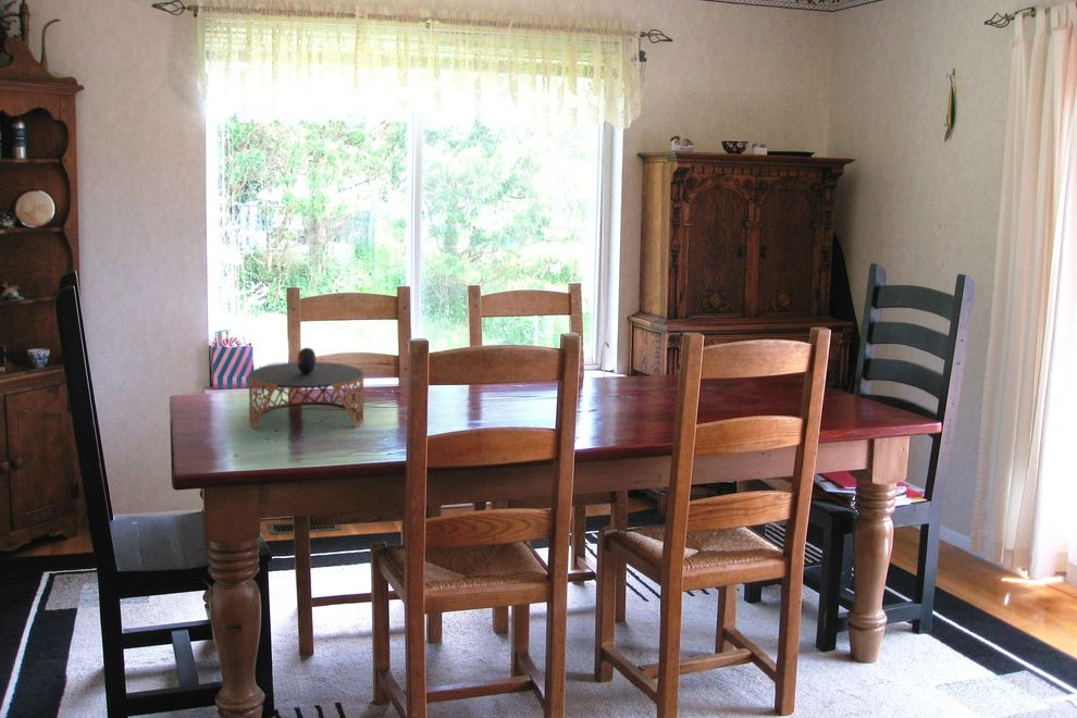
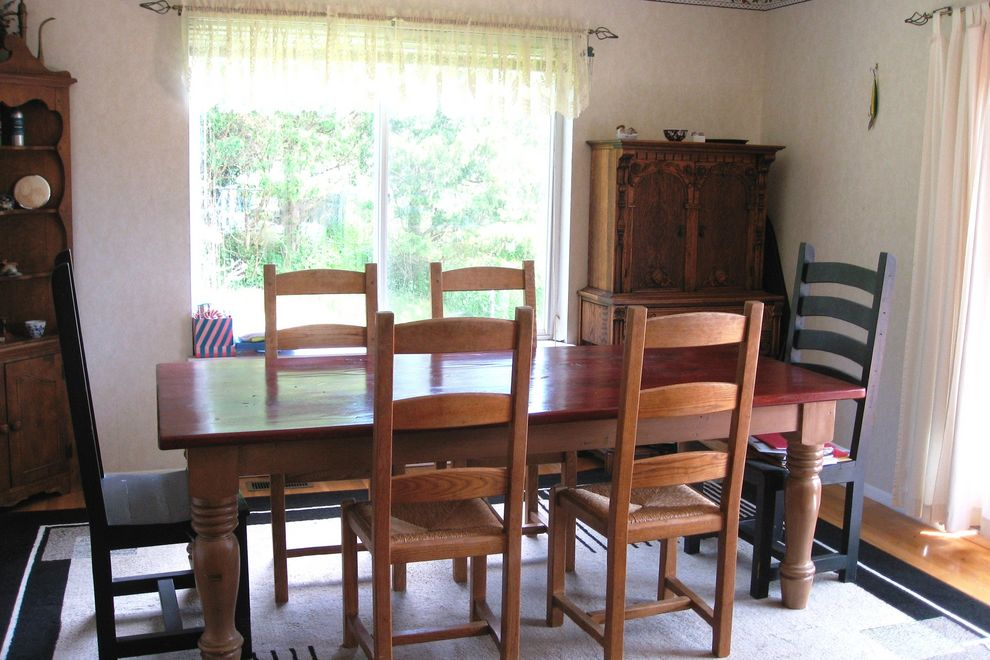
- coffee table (307, 383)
